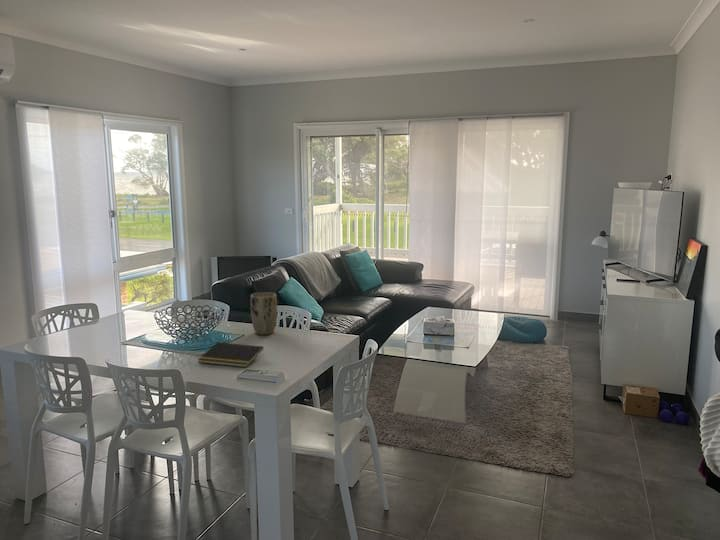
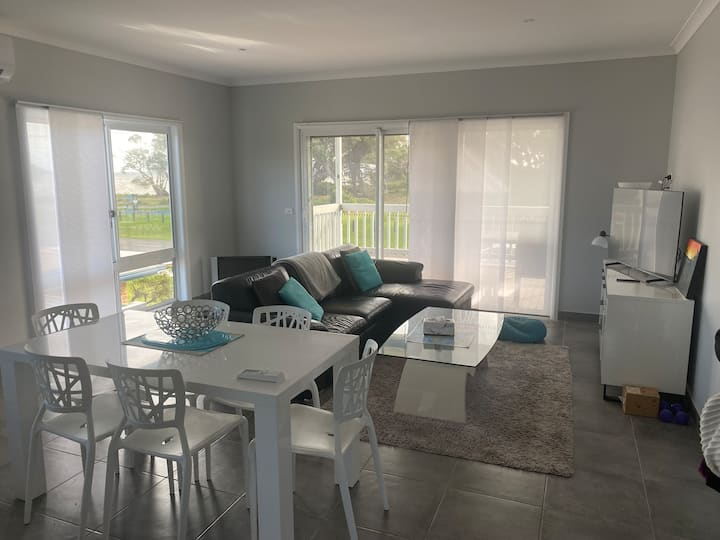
- notepad (231, 354)
- plant pot (263, 313)
